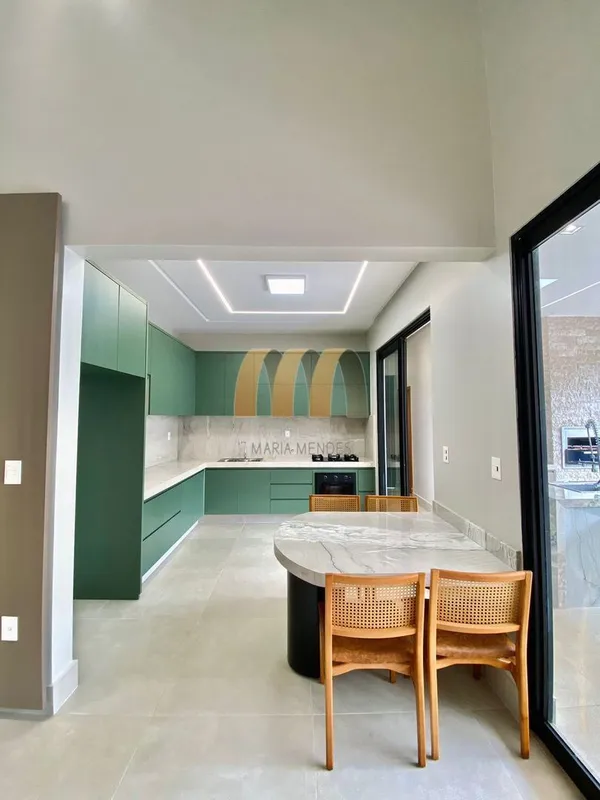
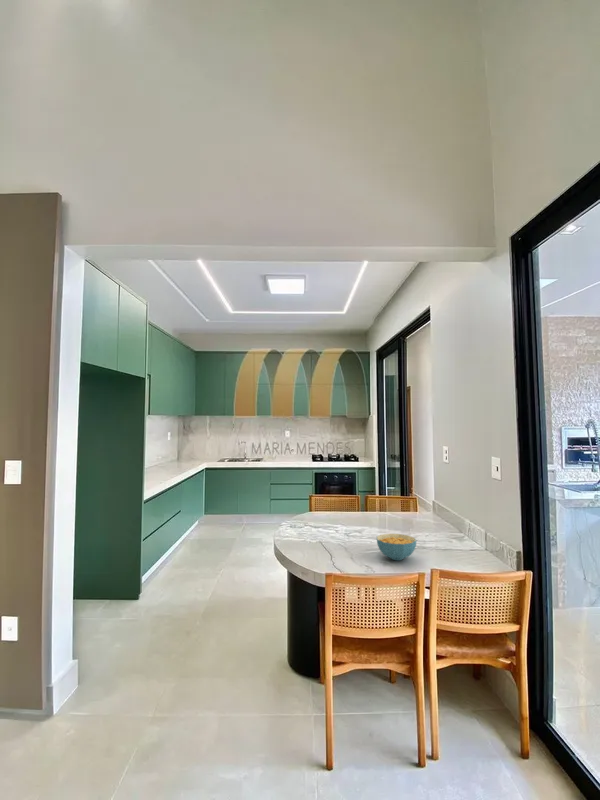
+ cereal bowl (396, 548)
